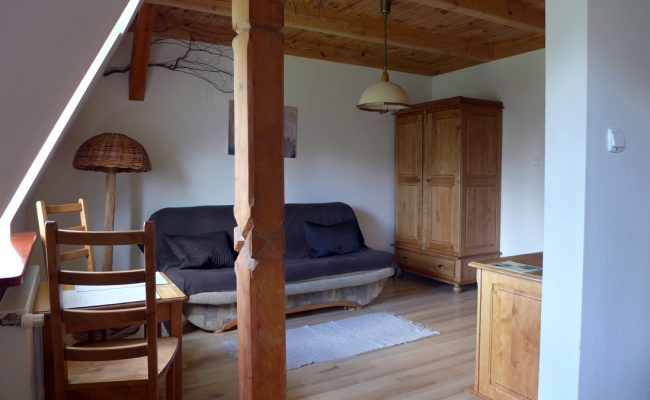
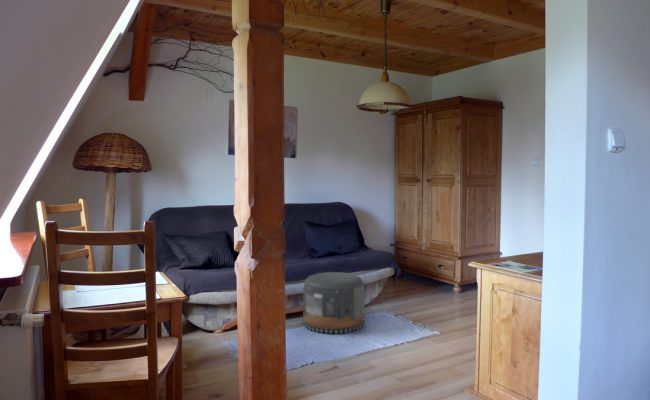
+ pouf (333, 298)
